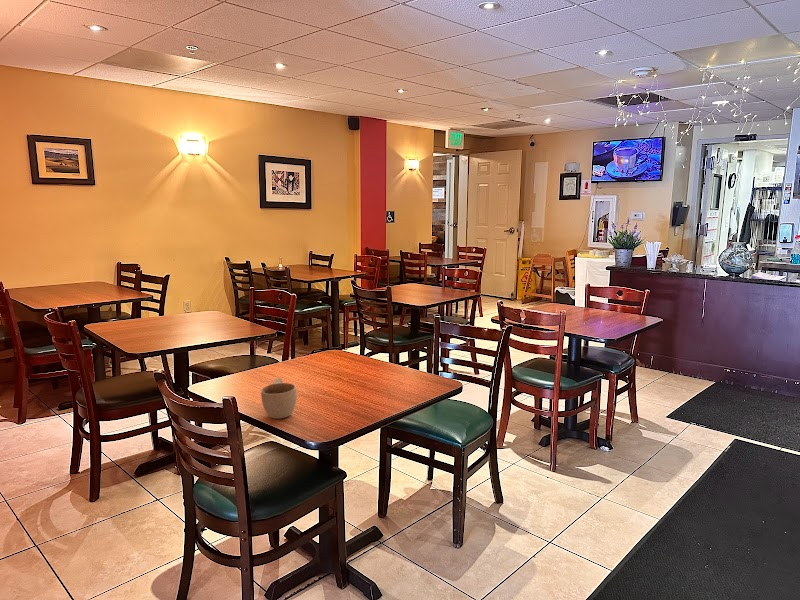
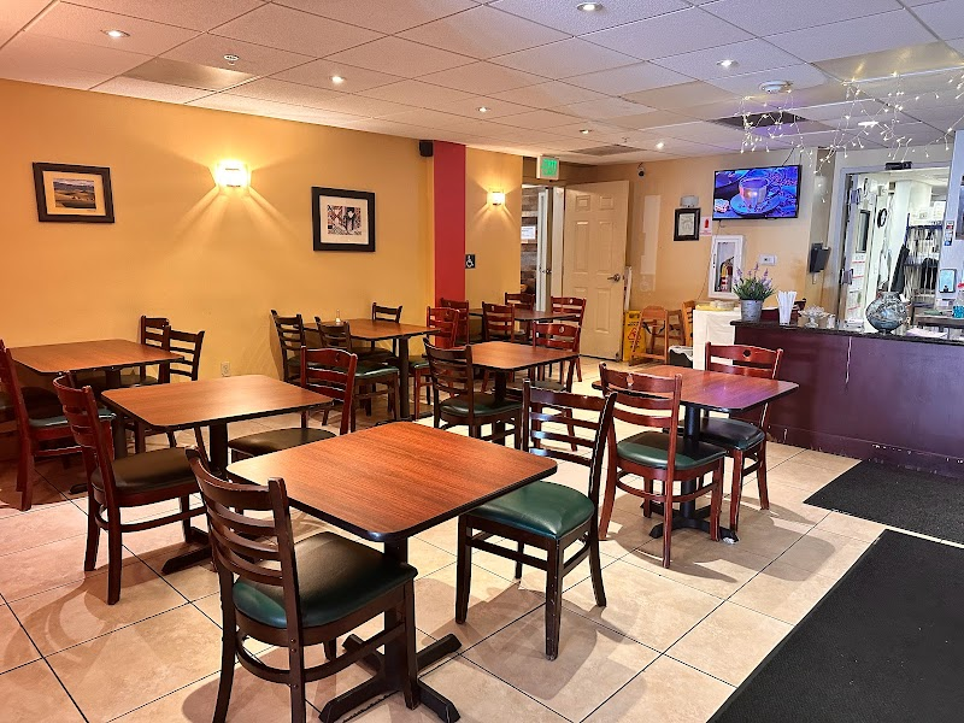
- cup (280, 398)
